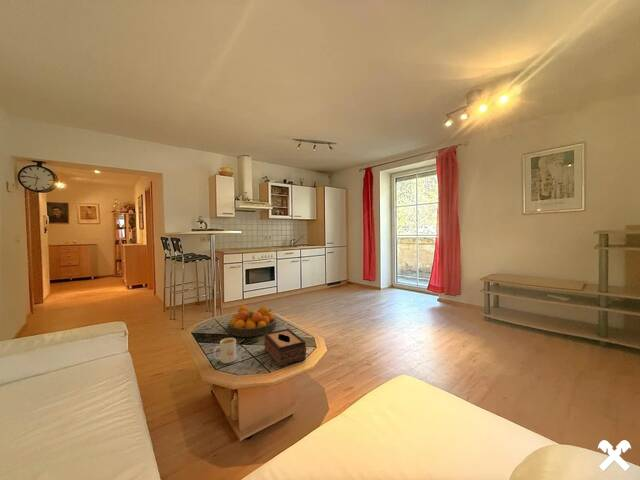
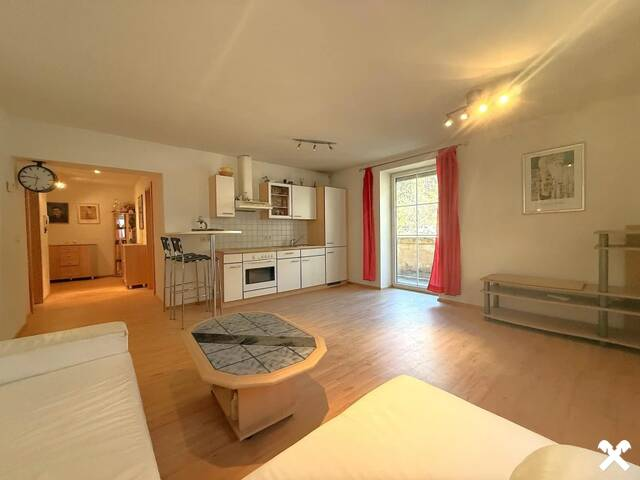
- tissue box (284, 345)
- fruit bowl (252, 317)
- mug (225, 351)
